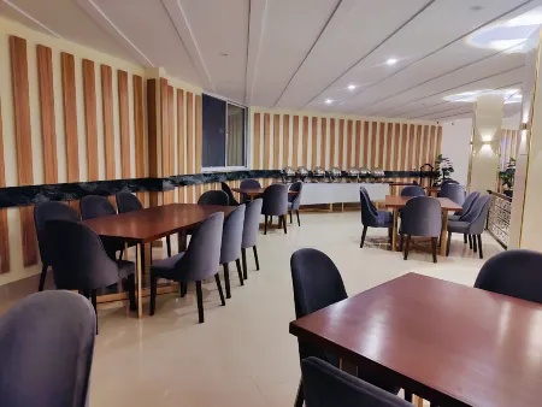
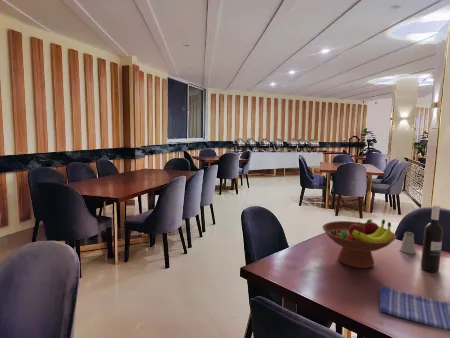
+ saltshaker (408, 242)
+ fruit bowl (357, 240)
+ wine bottle (432, 238)
+ dish towel (417, 306)
